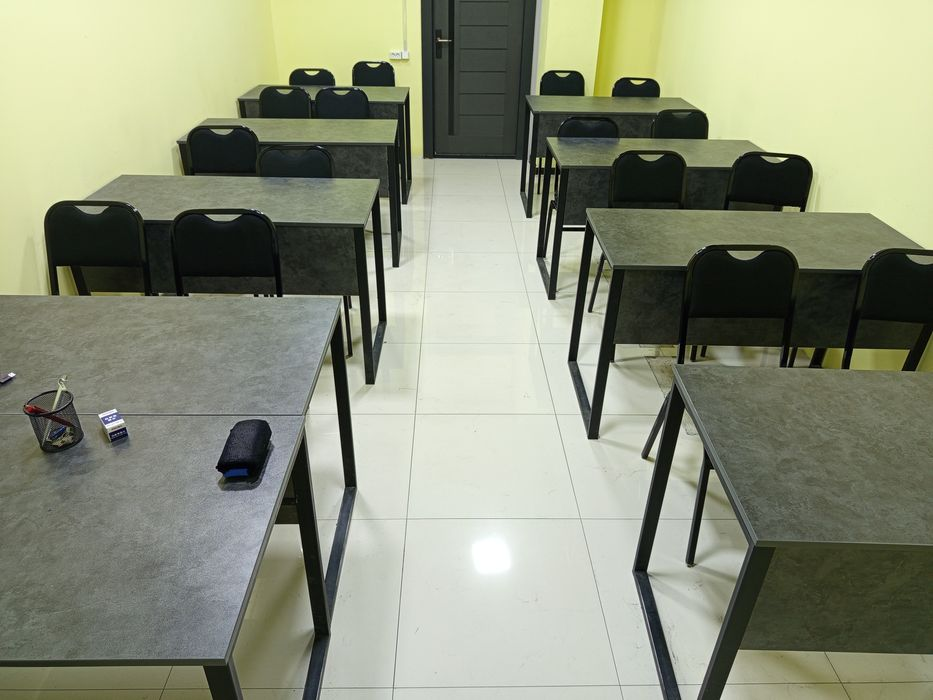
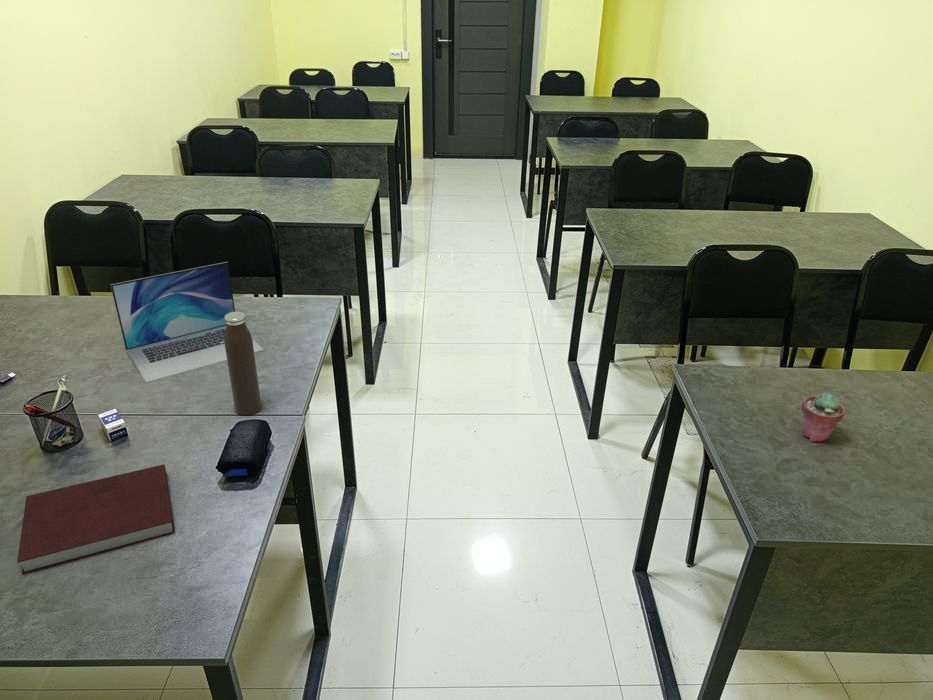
+ notebook (99, 514)
+ potted succulent (821, 414)
+ water bottle (241, 363)
+ laptop (189, 318)
